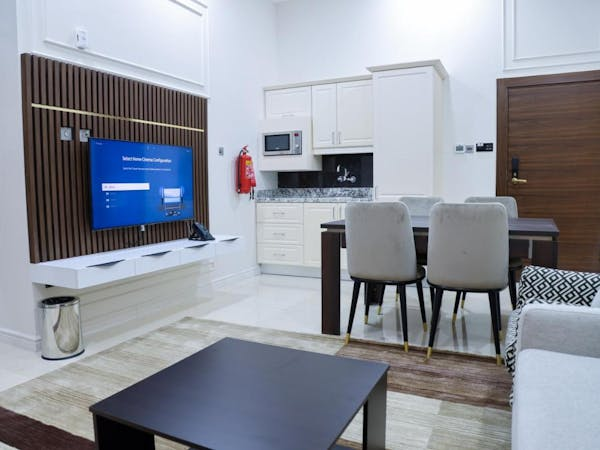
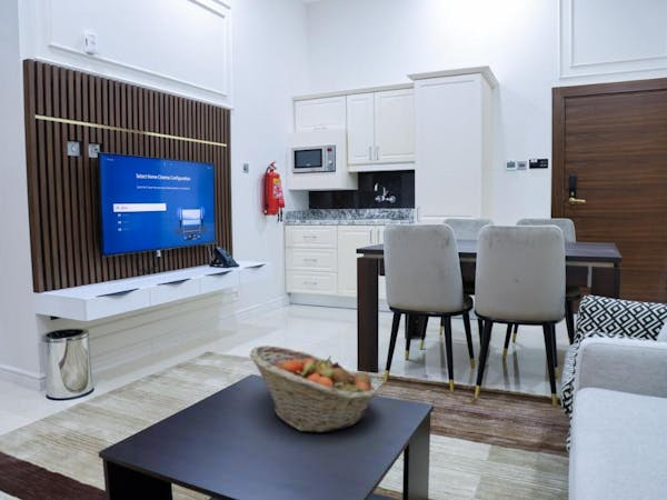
+ fruit basket (312, 381)
